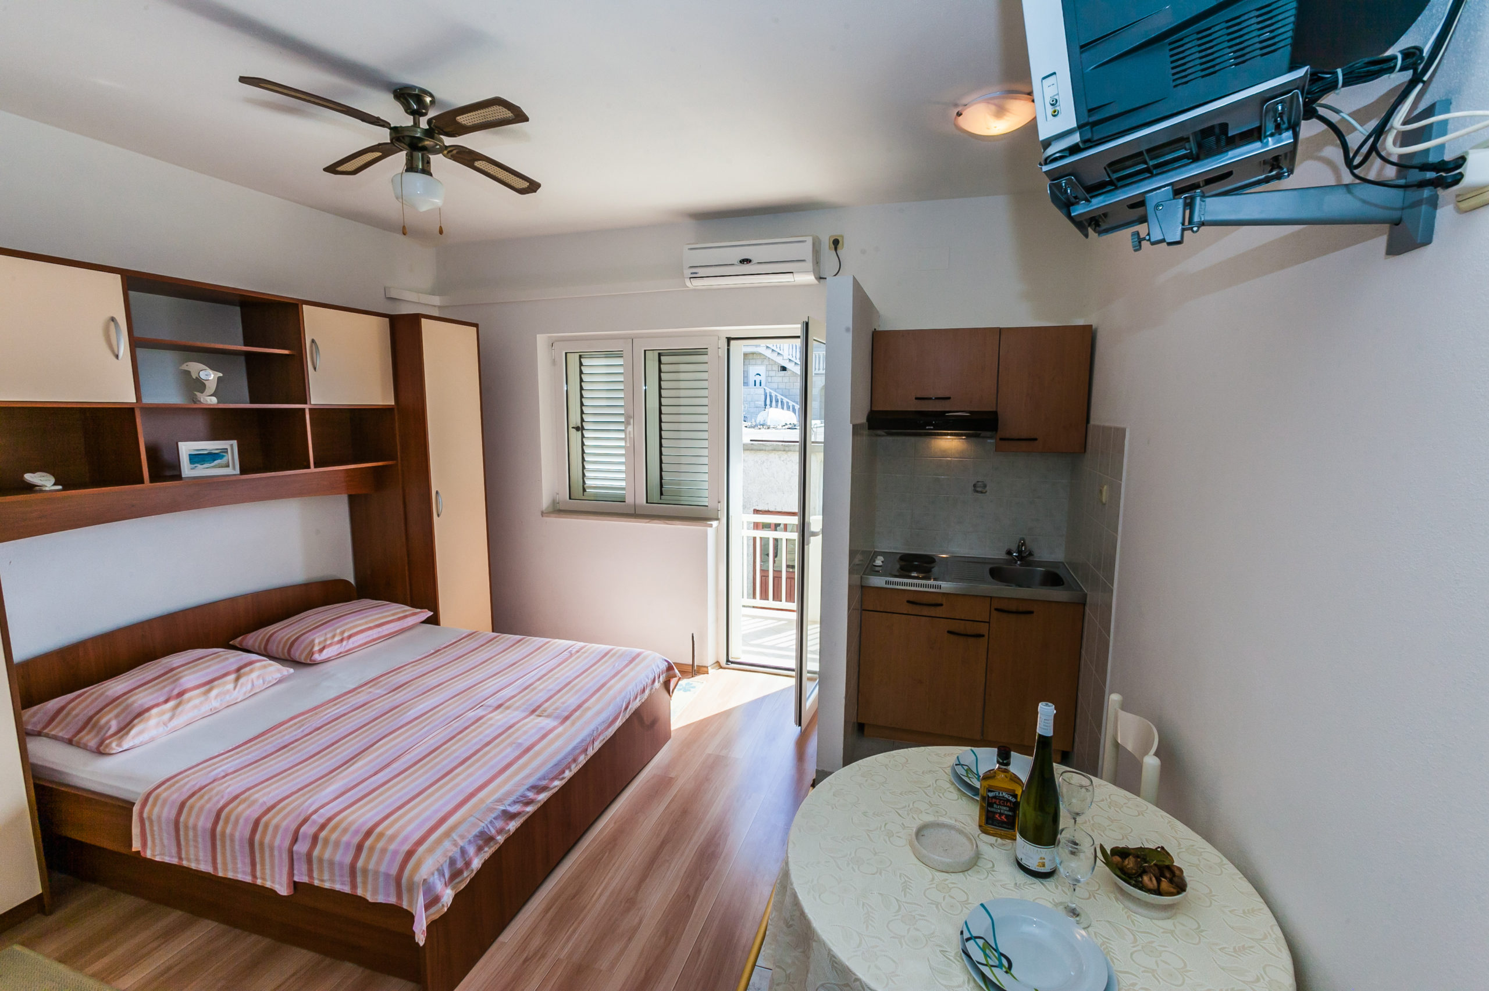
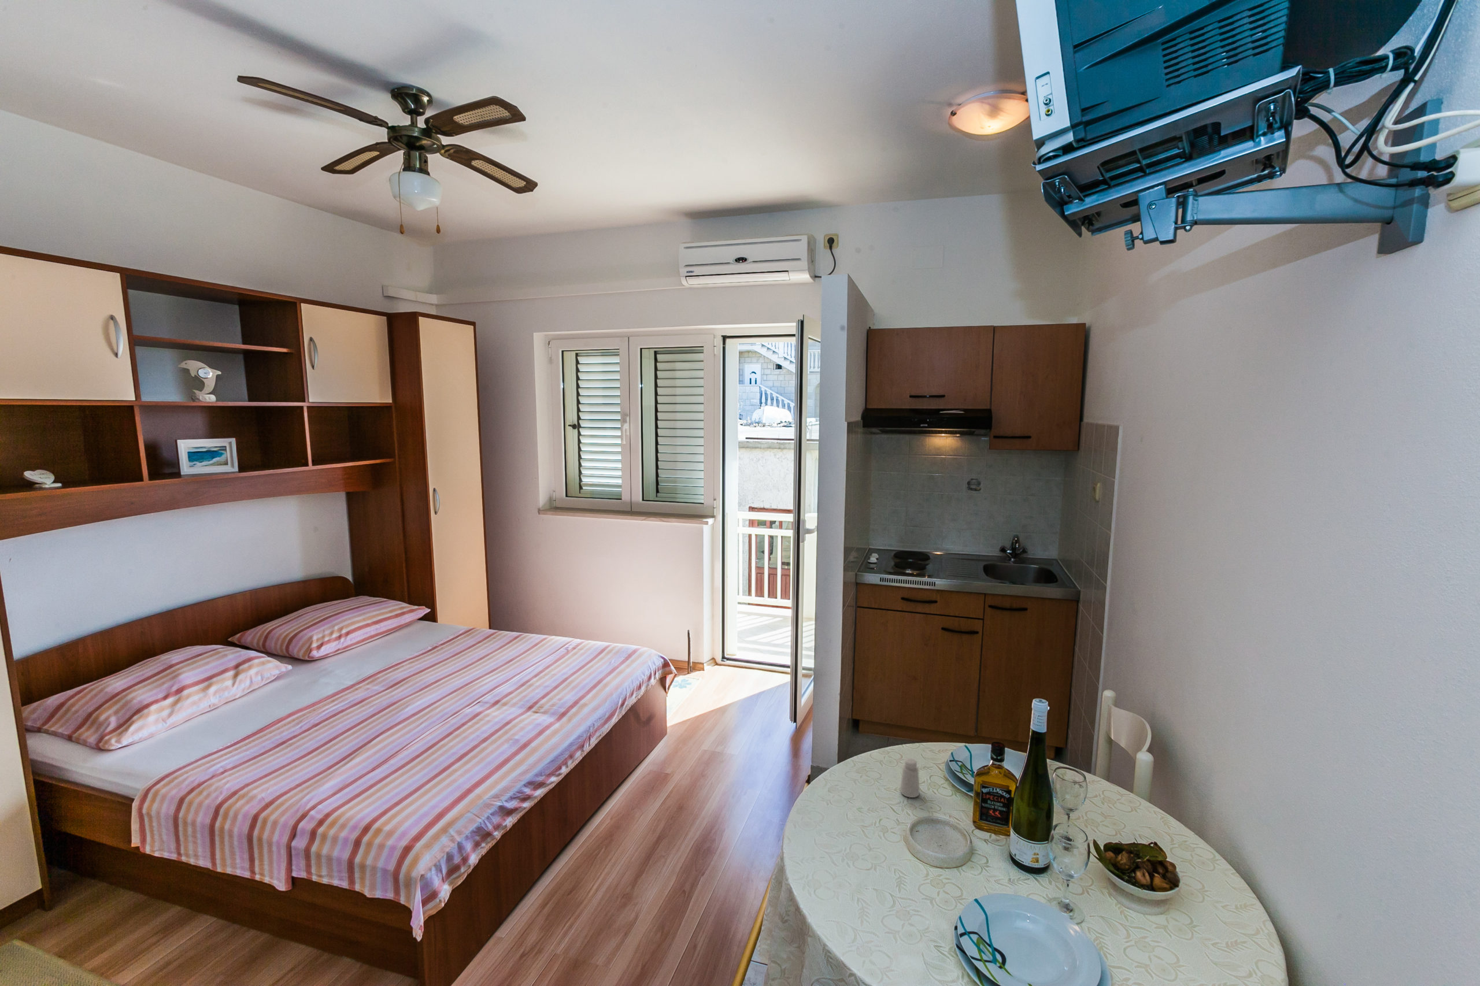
+ saltshaker (910, 776)
